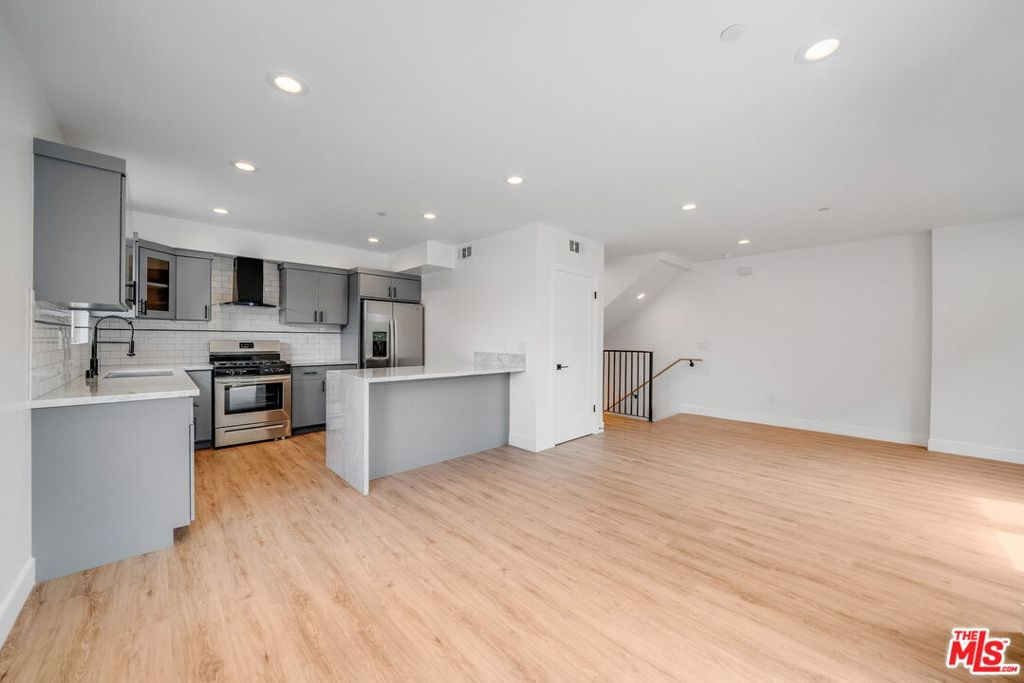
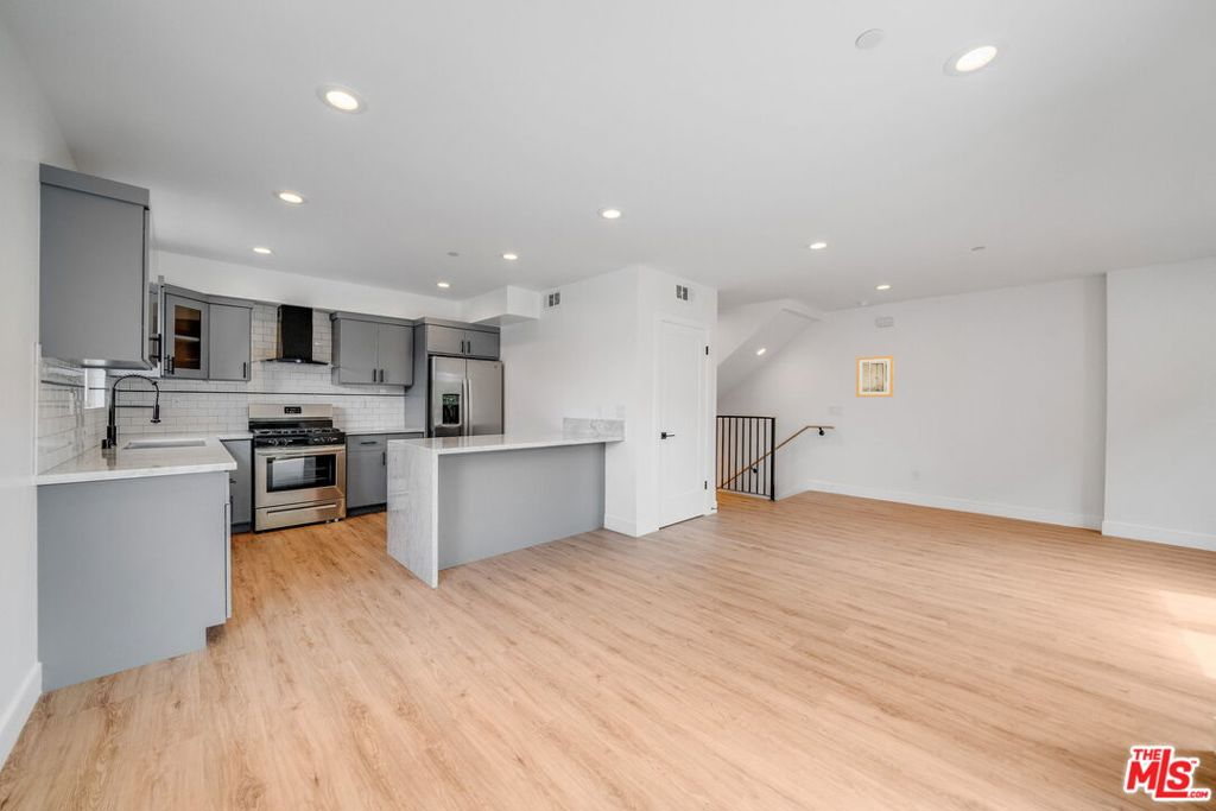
+ wall art (874, 376)
